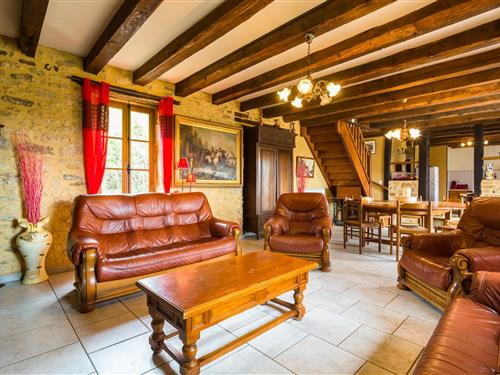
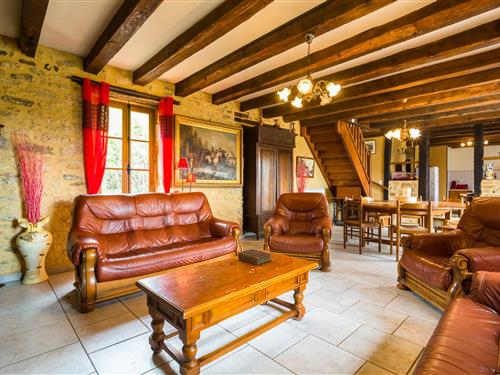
+ book (254, 256)
